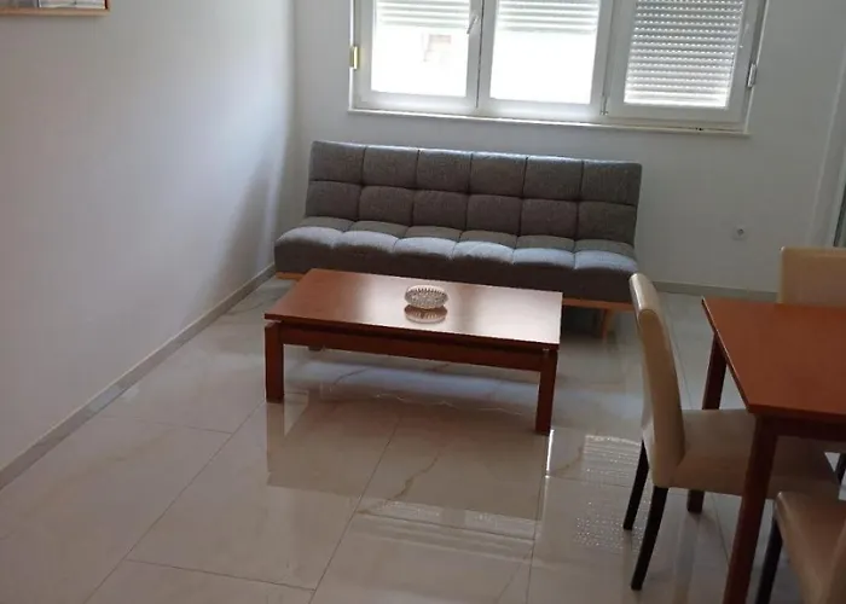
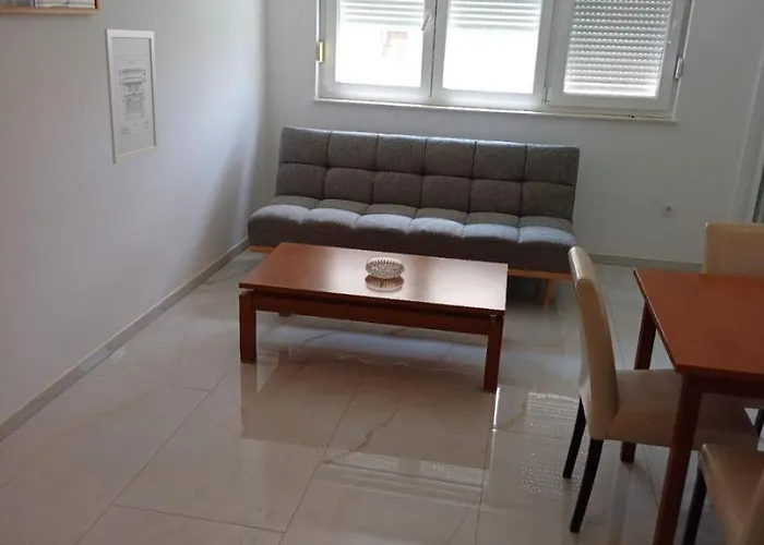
+ wall art (133, 95)
